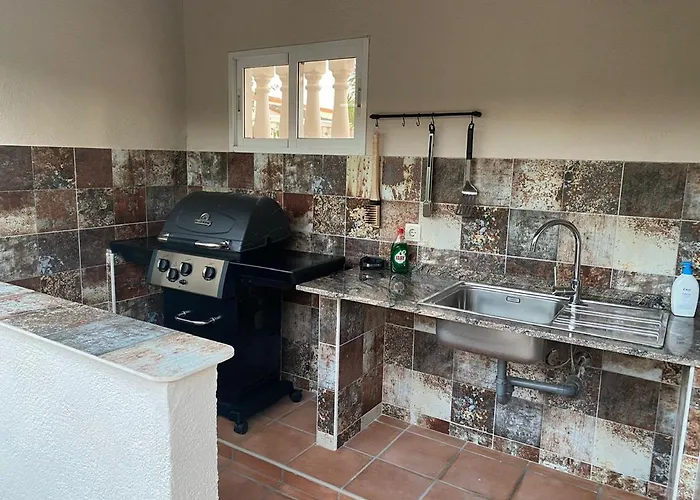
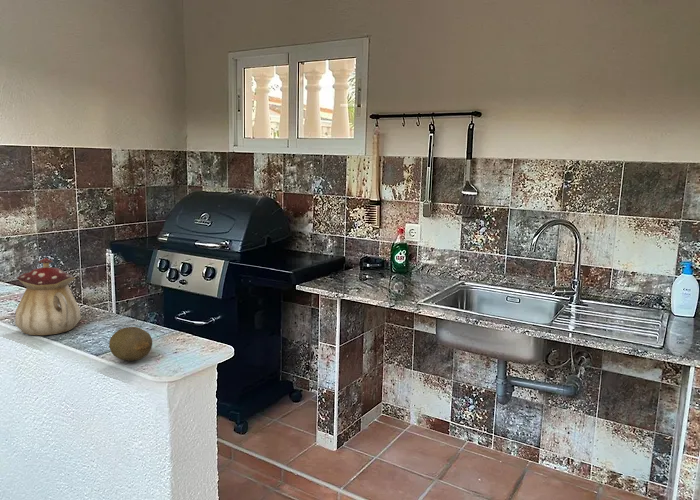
+ teapot (48, 294)
+ fruit (131, 343)
